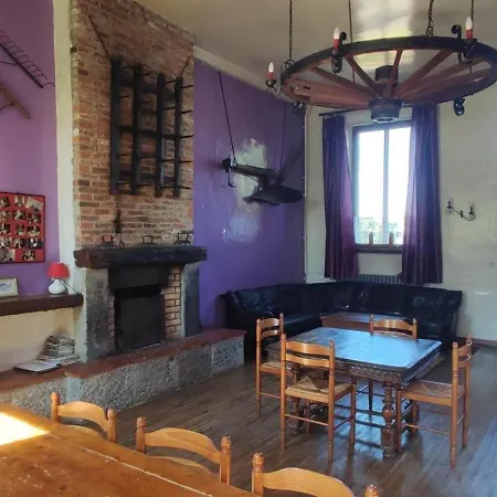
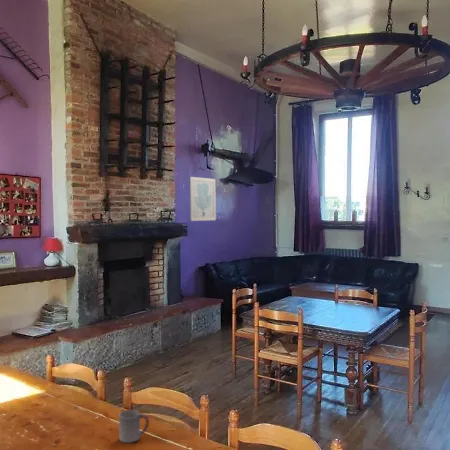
+ wall art (203, 199)
+ cup (134, 425)
